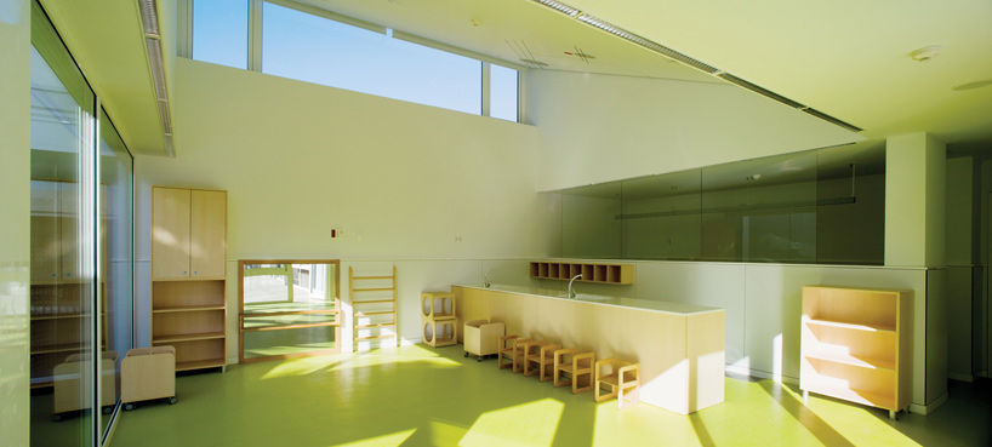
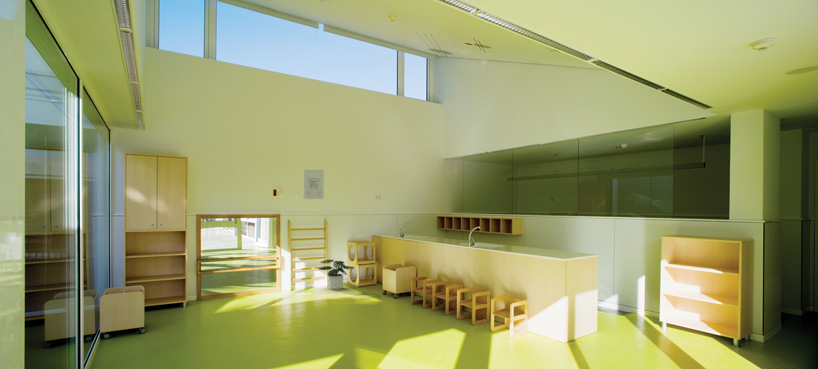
+ potted plant (336, 274)
+ wall art (313, 184)
